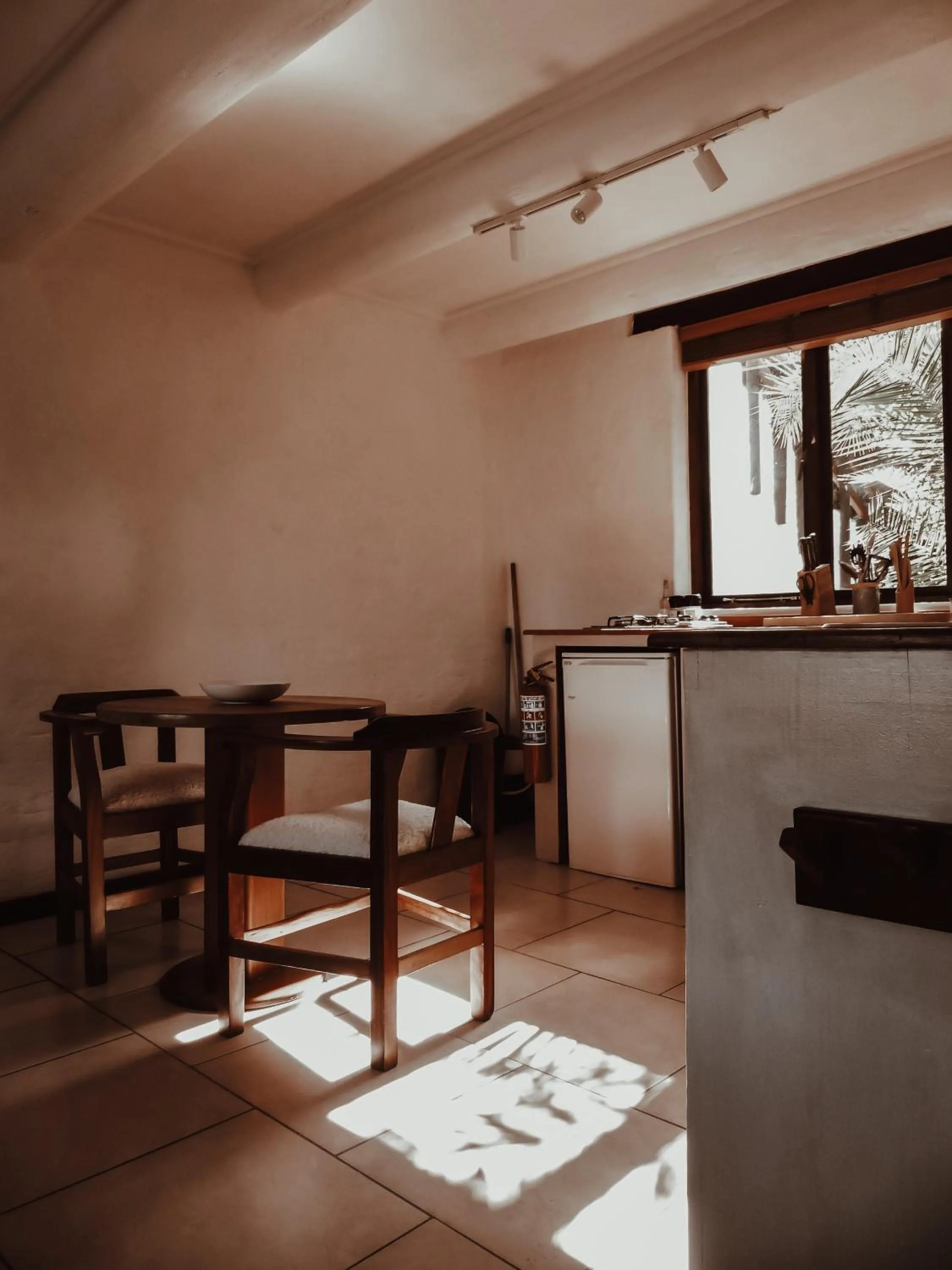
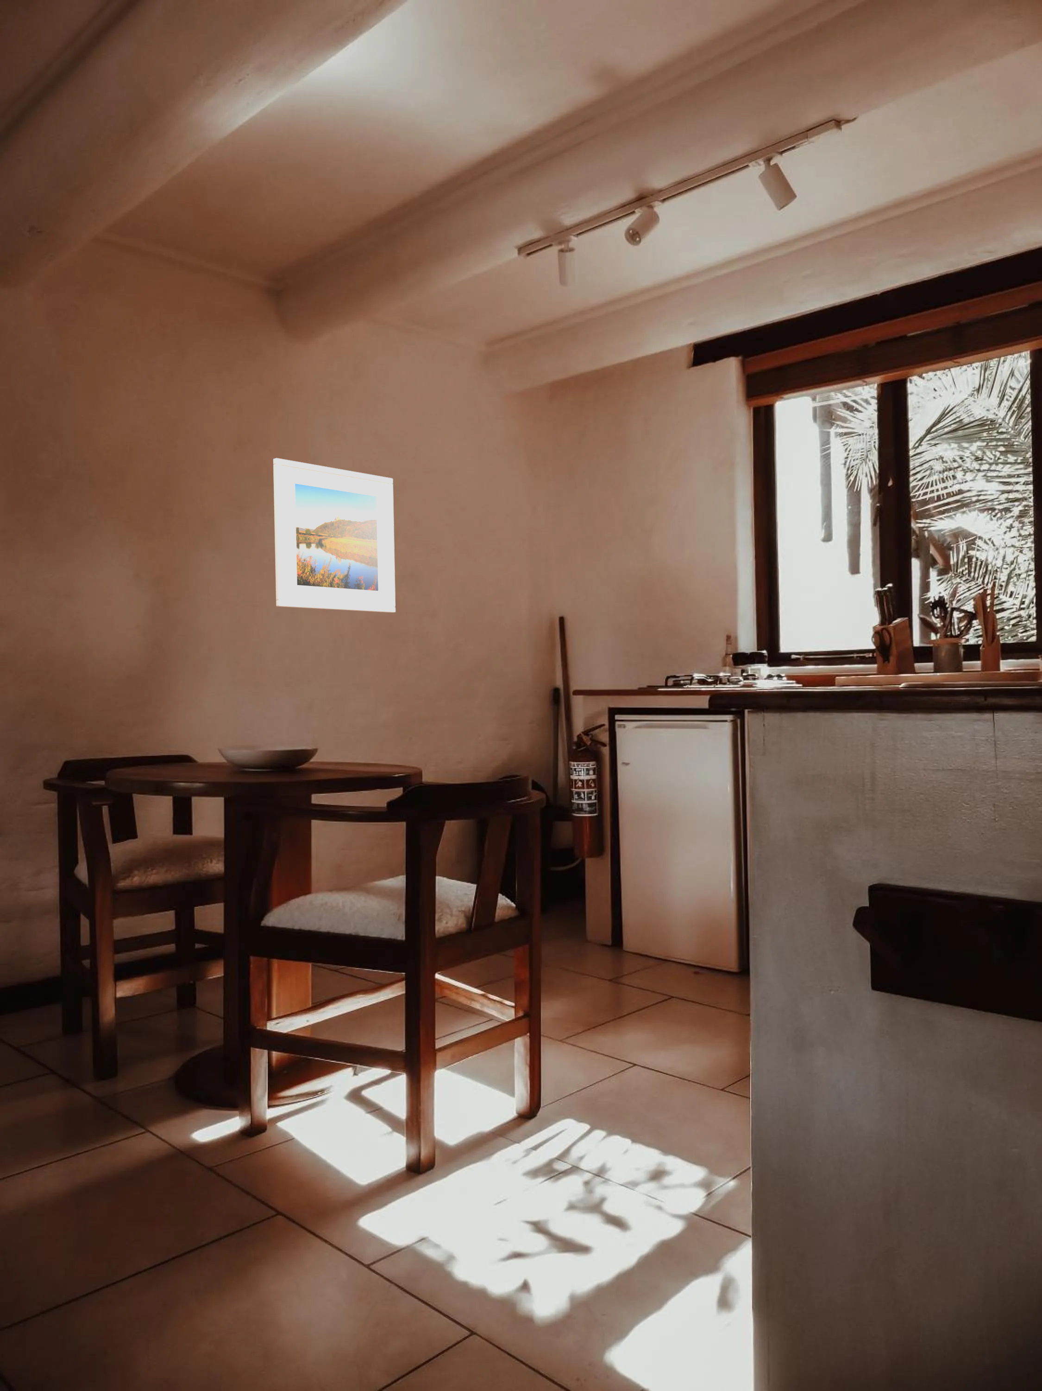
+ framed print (337, 539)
